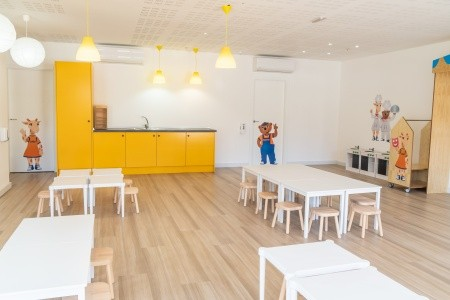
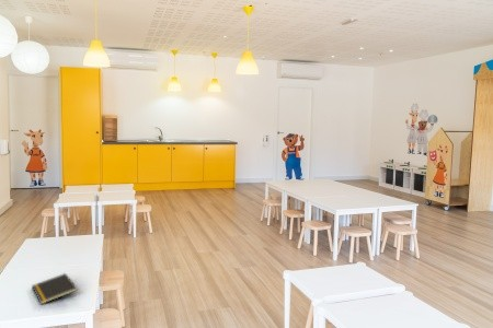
+ notepad (54, 288)
